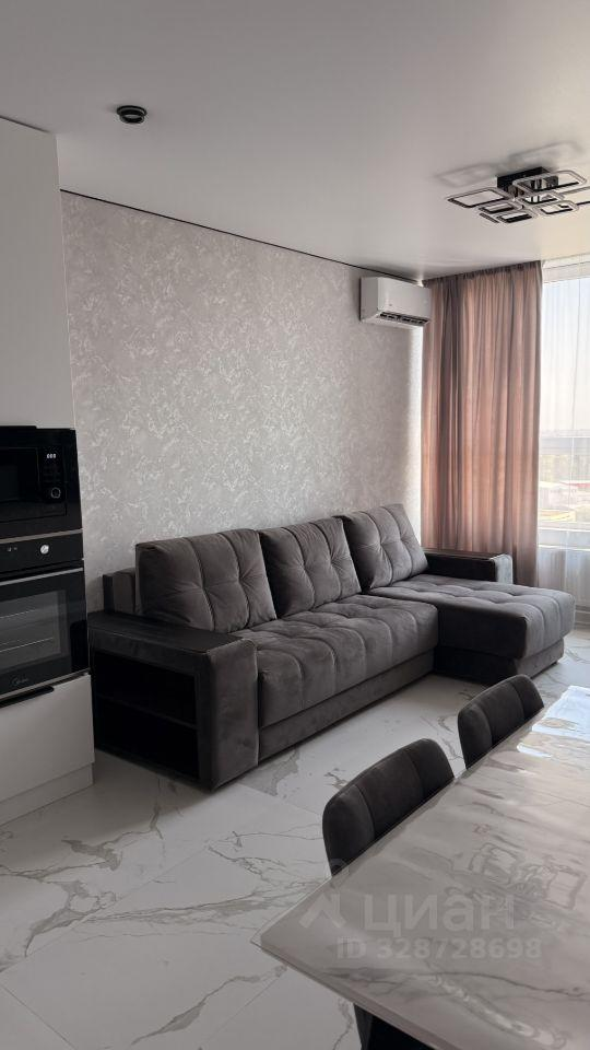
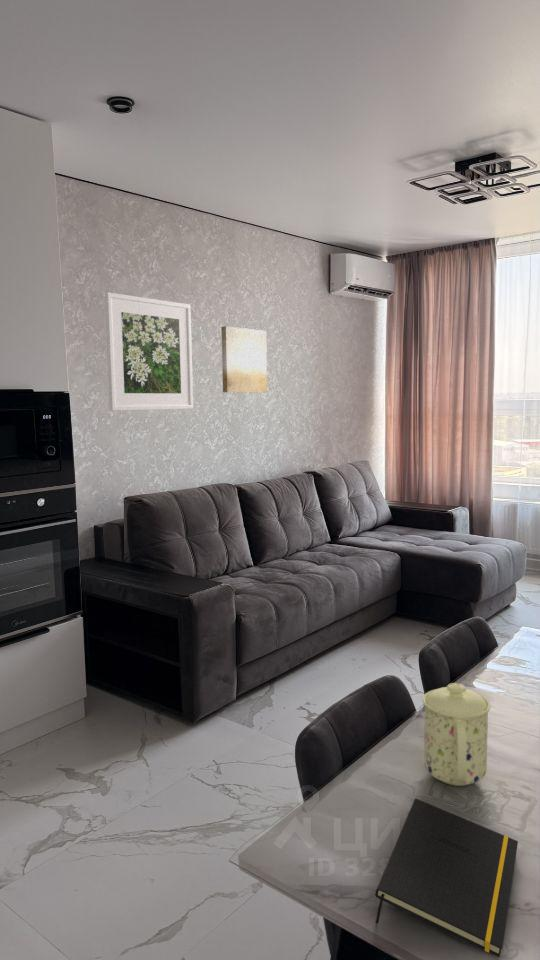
+ mug (456, 734)
+ wall art (245, 360)
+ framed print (152, 354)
+ notepad (451, 867)
